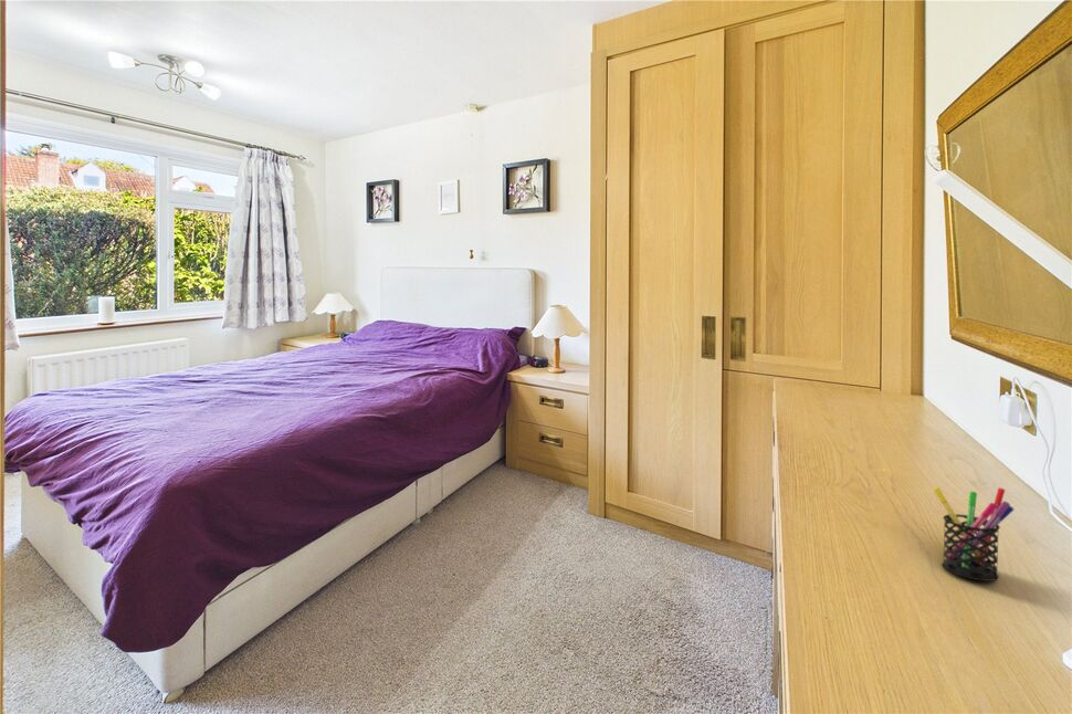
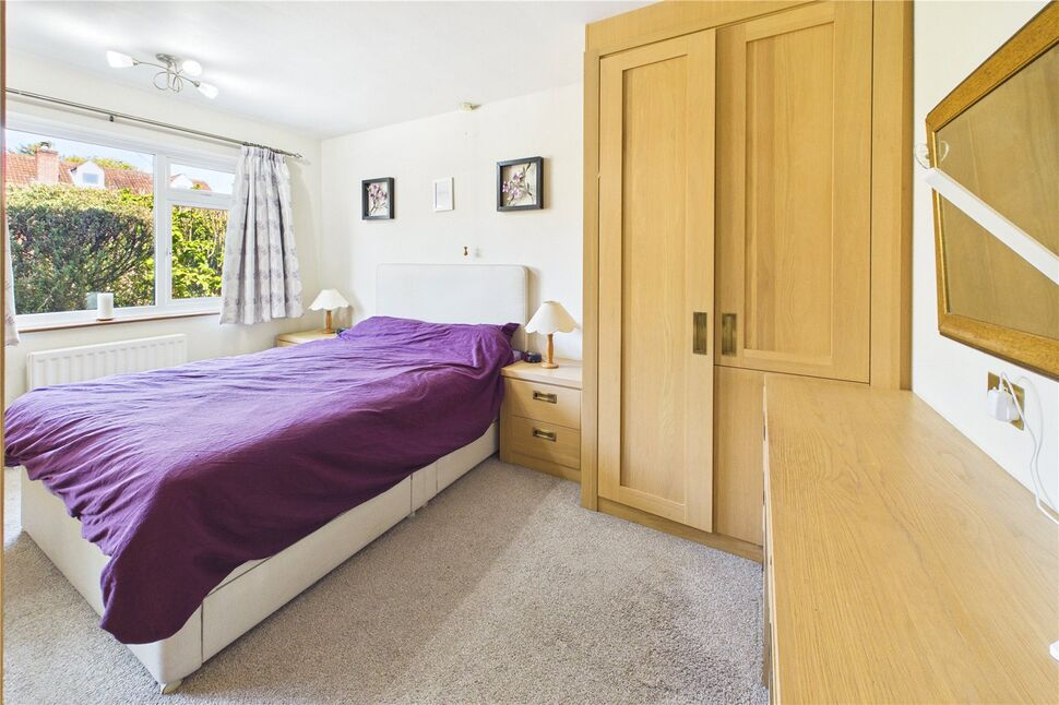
- pen holder (974, 527)
